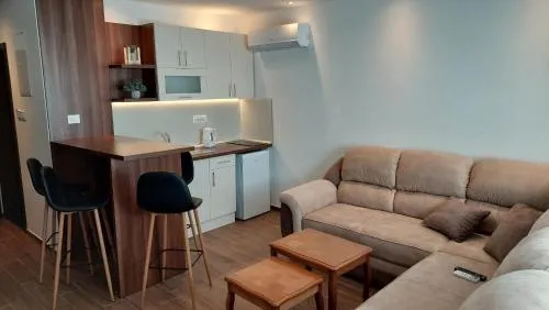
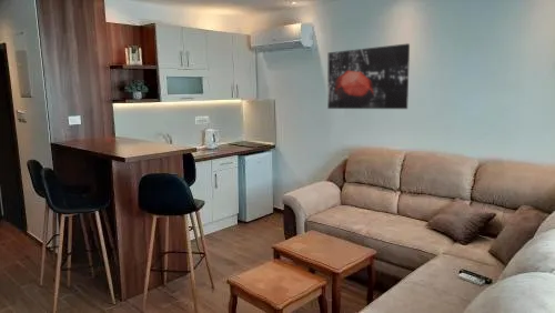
+ wall art (365, 79)
